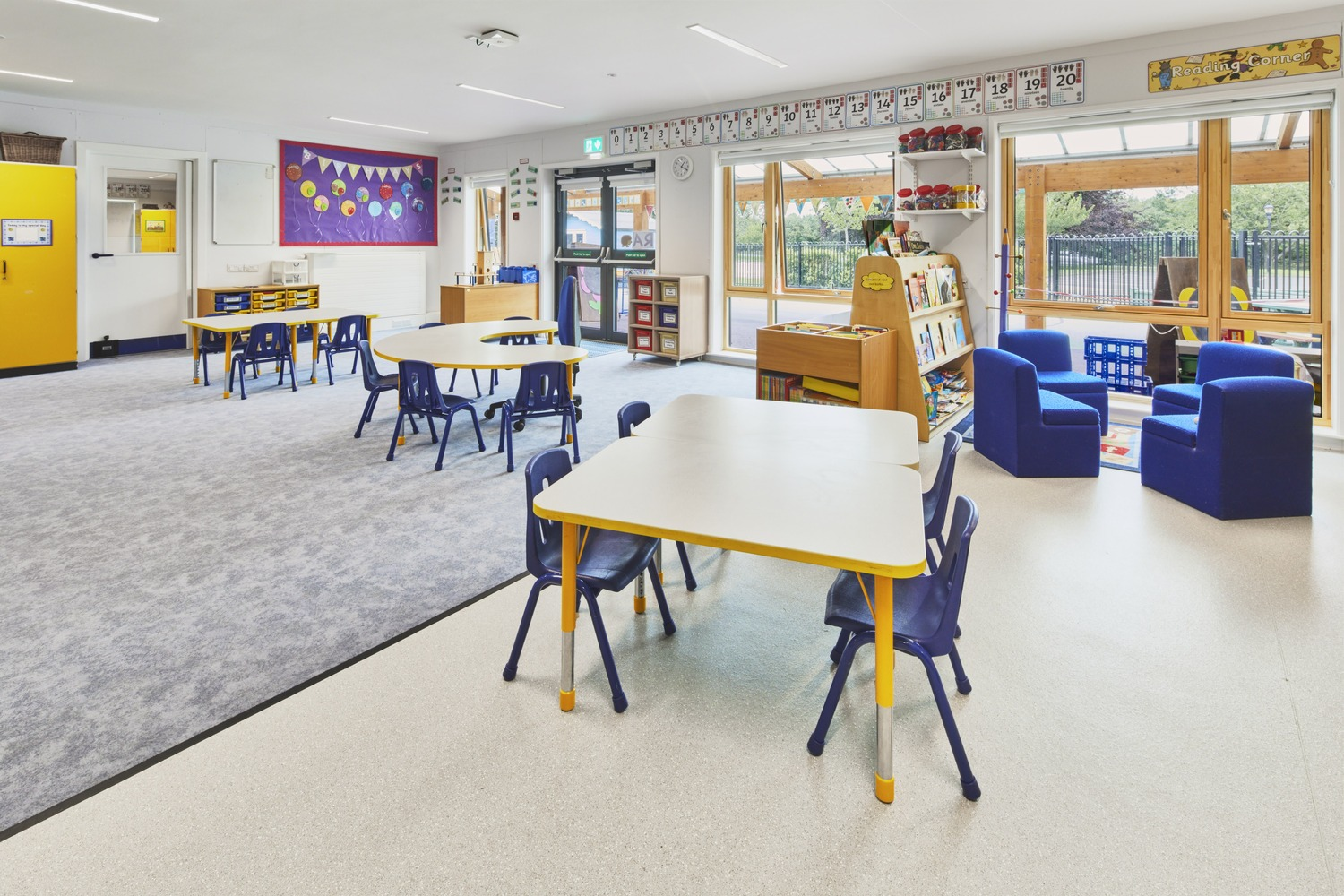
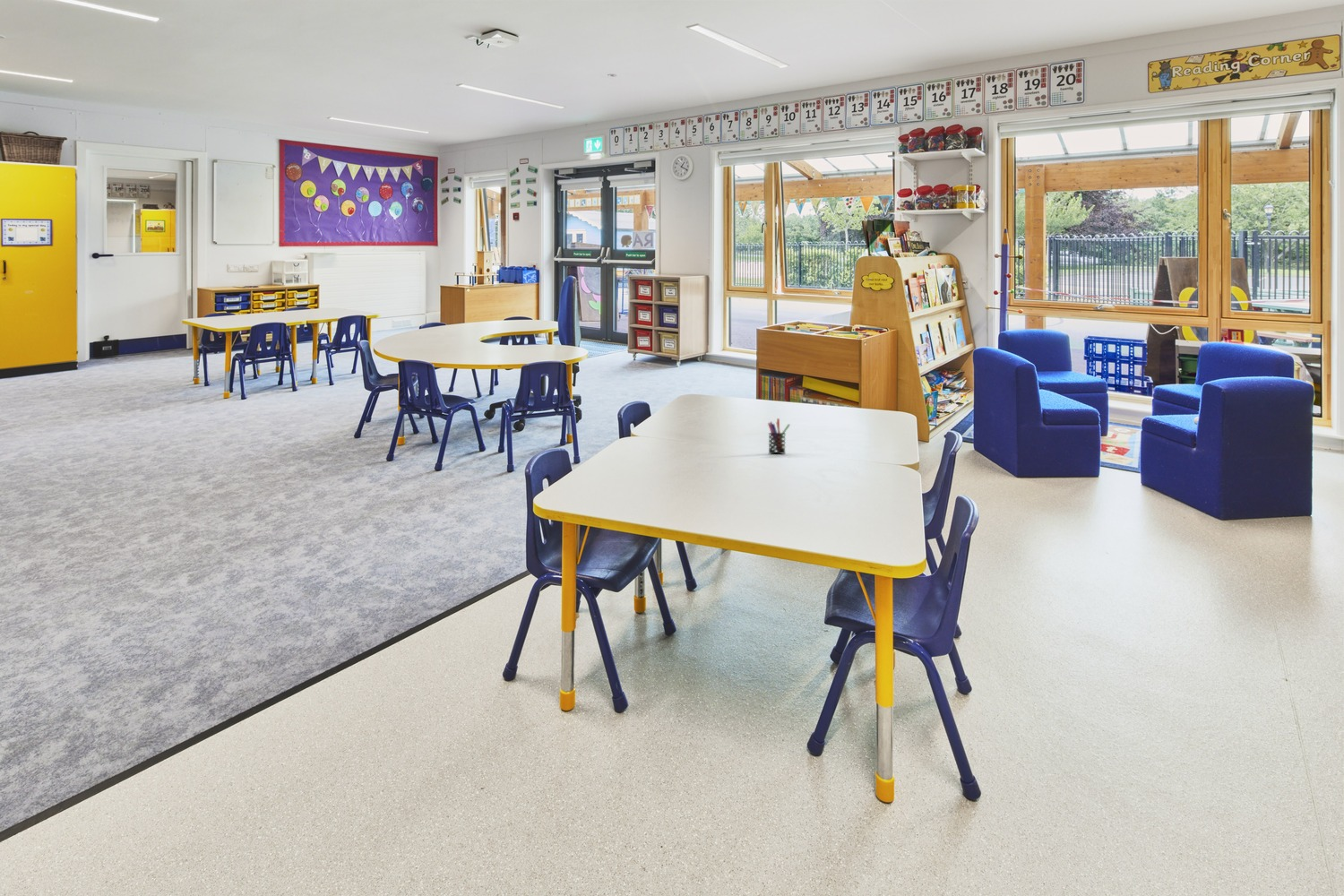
+ pen holder (779, 435)
